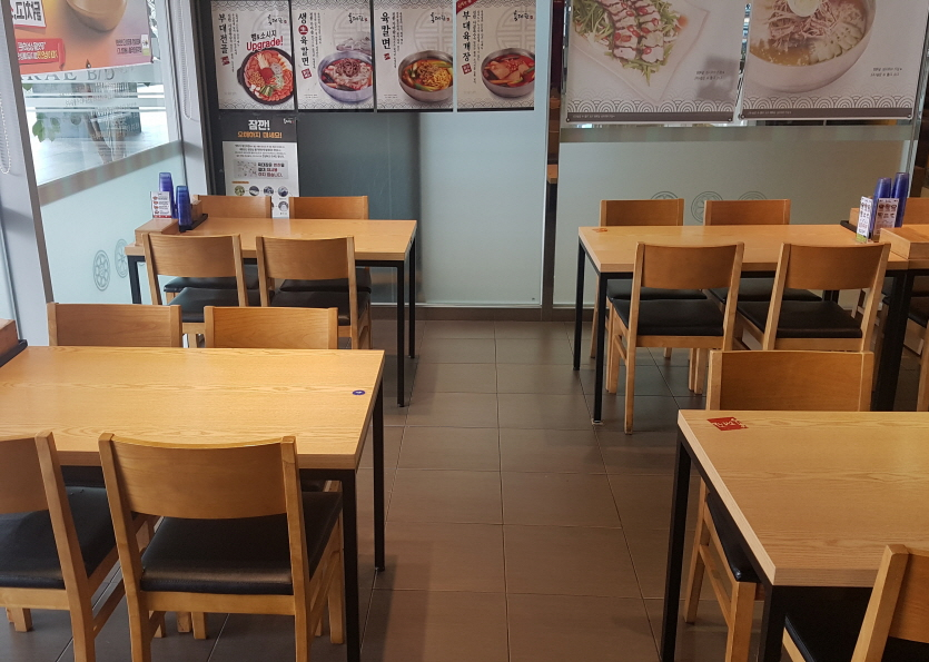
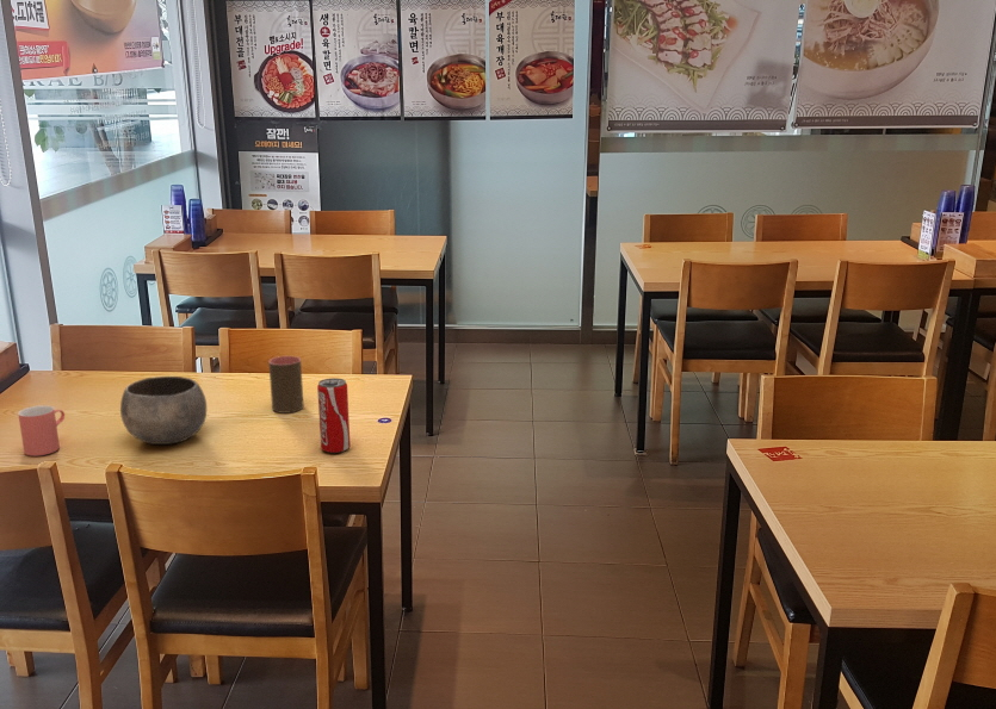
+ beverage can (333, 415)
+ cup (45, 428)
+ bowl (163, 411)
+ cup (286, 384)
